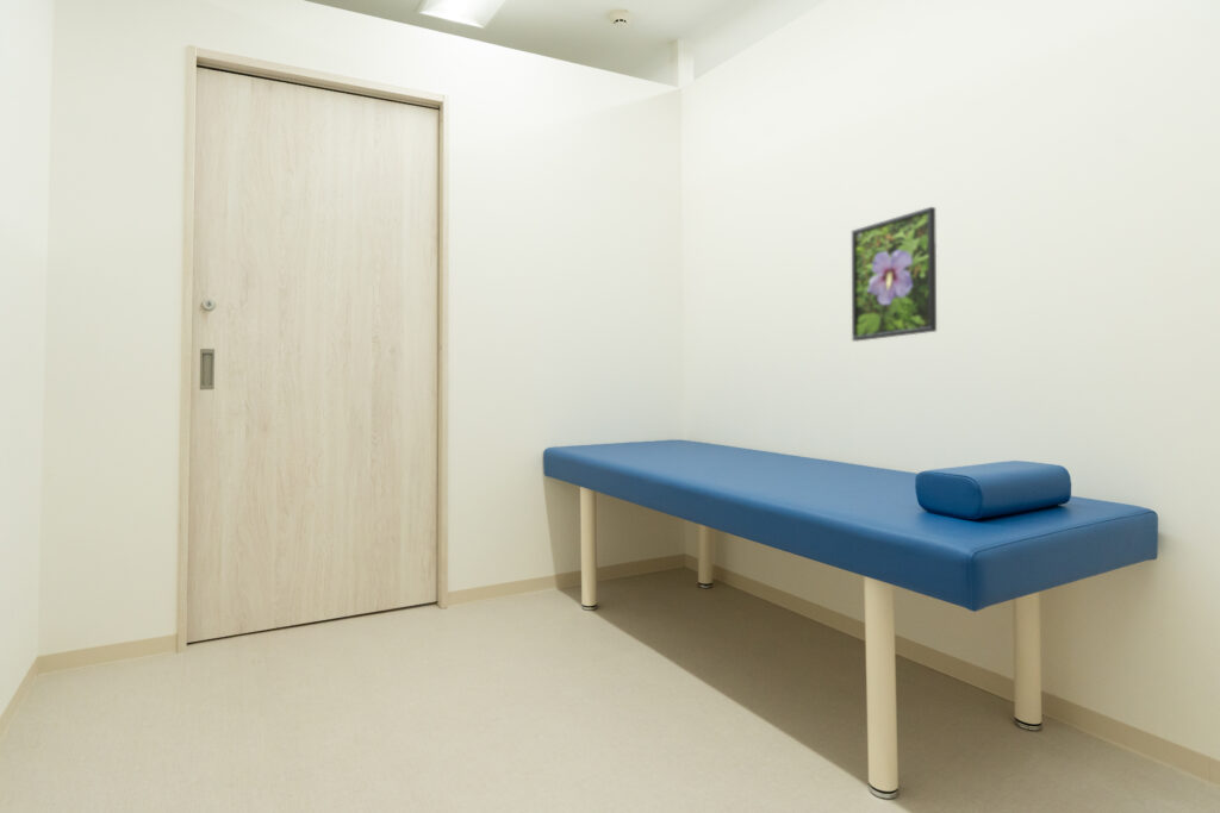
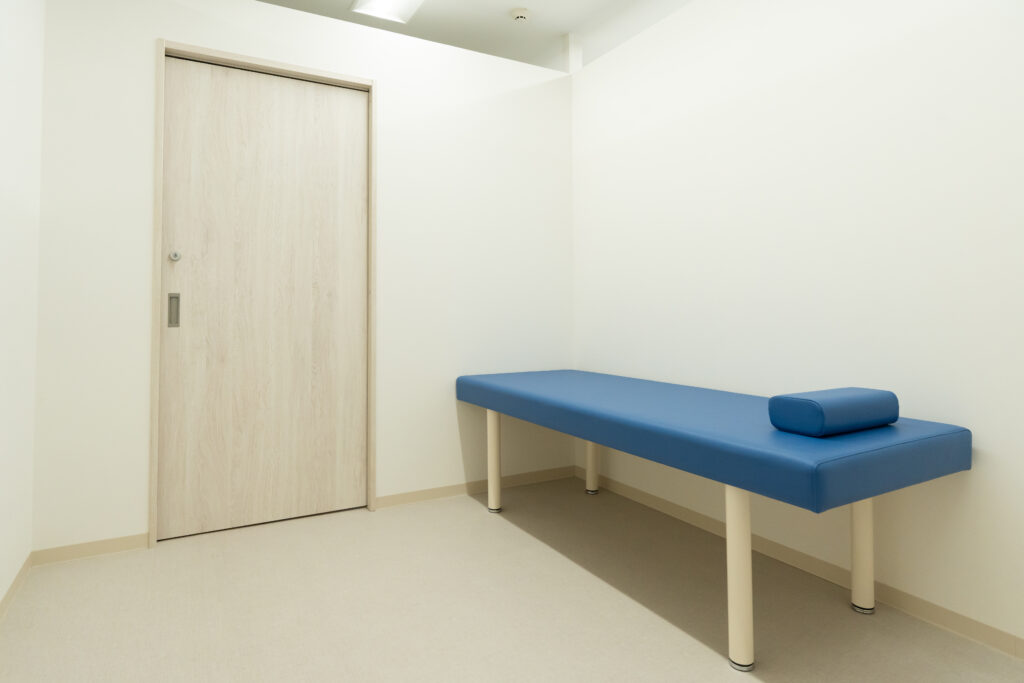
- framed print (891, 277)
